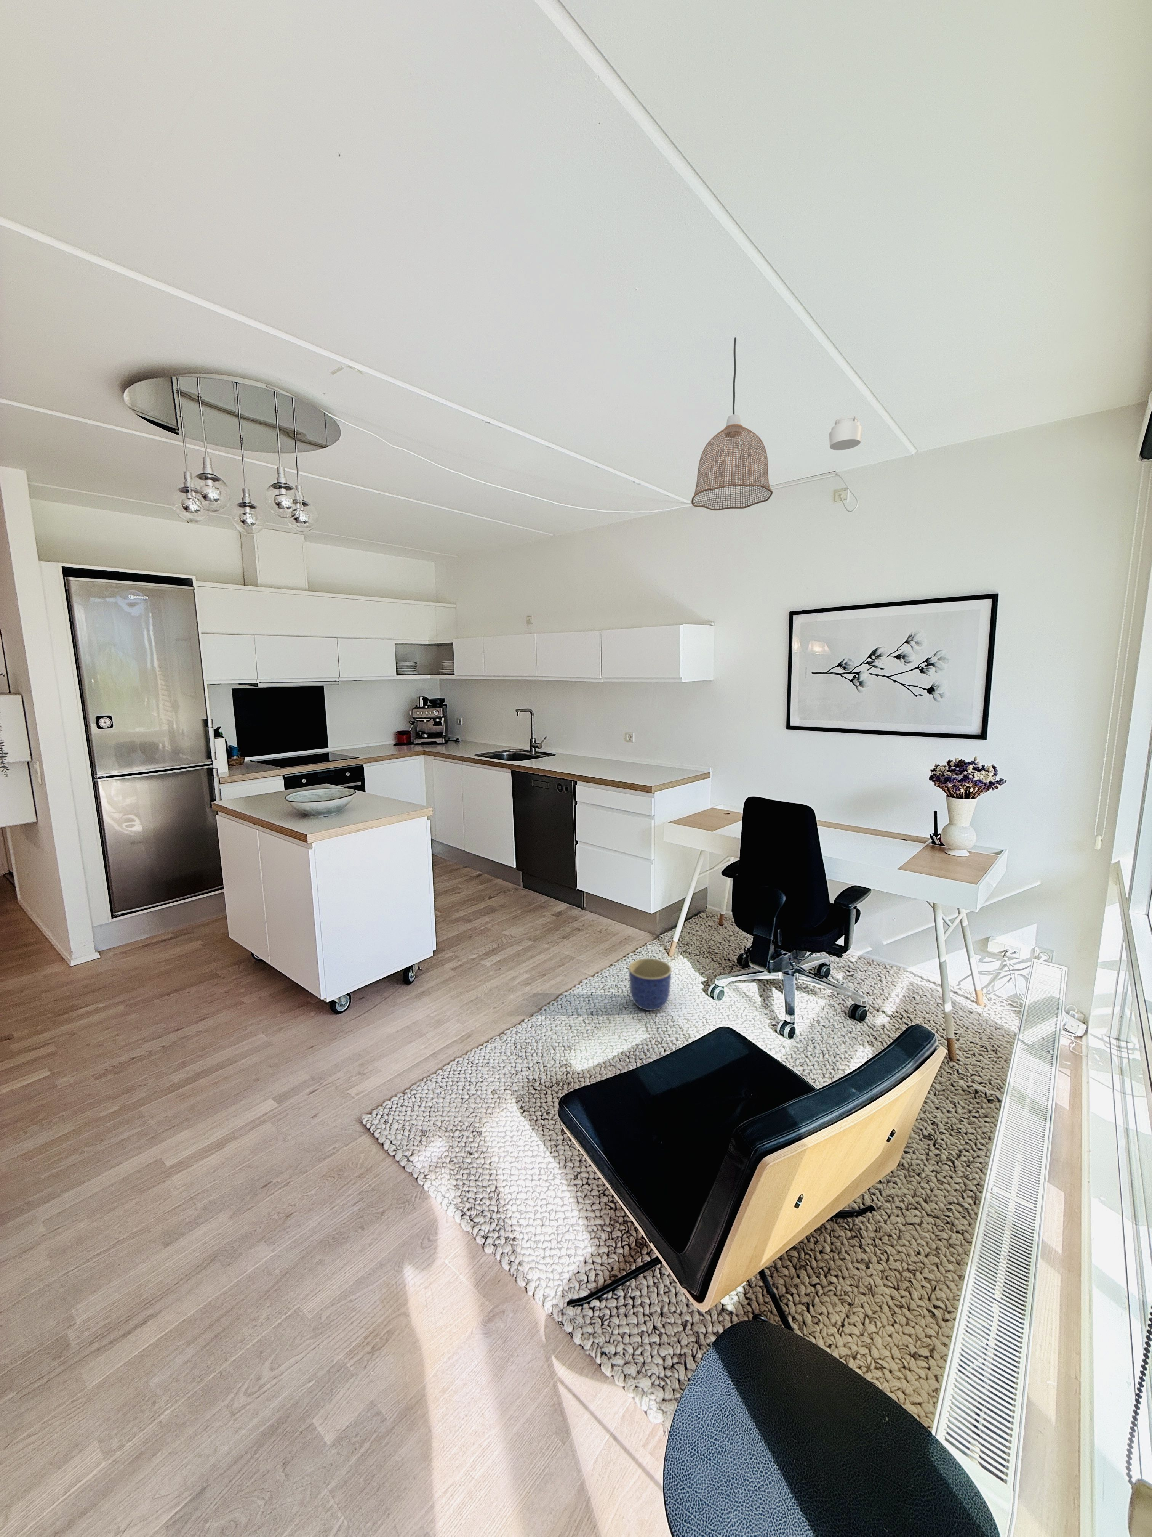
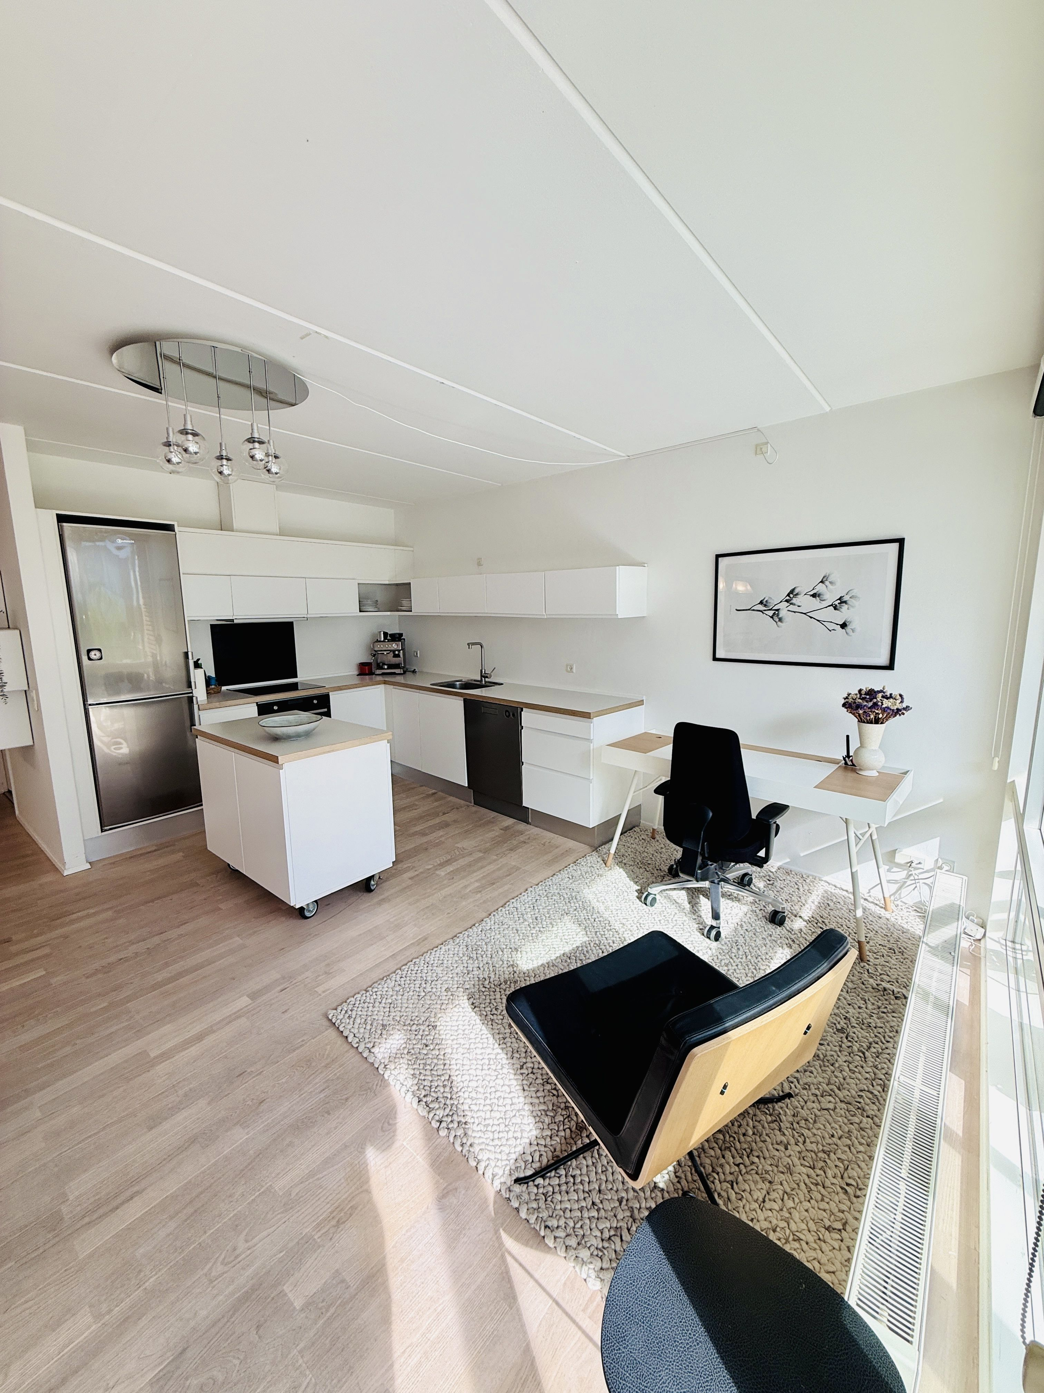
- pendant lamp (733, 420)
- smoke detector (846, 432)
- planter (650, 986)
